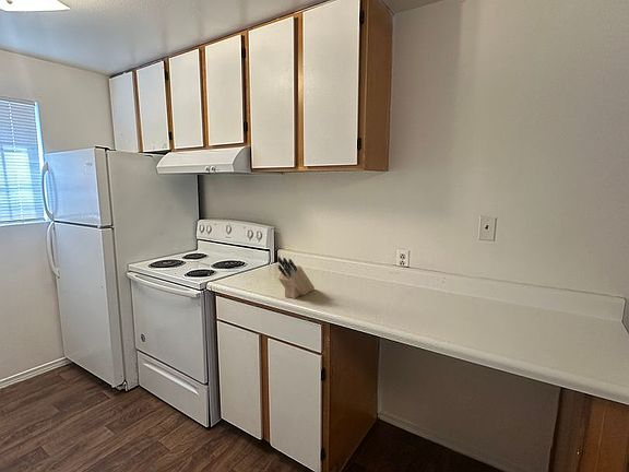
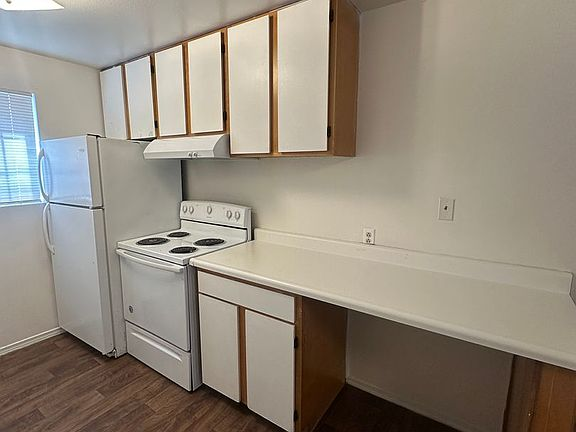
- knife block (295, 273)
